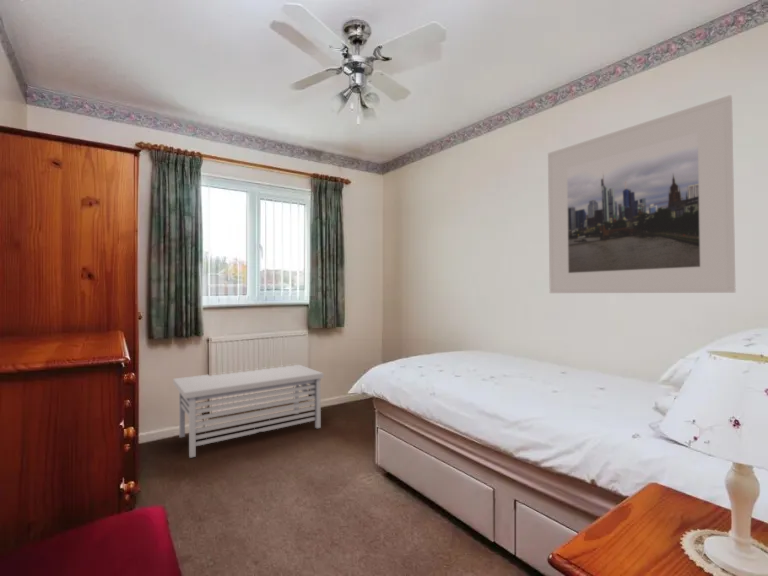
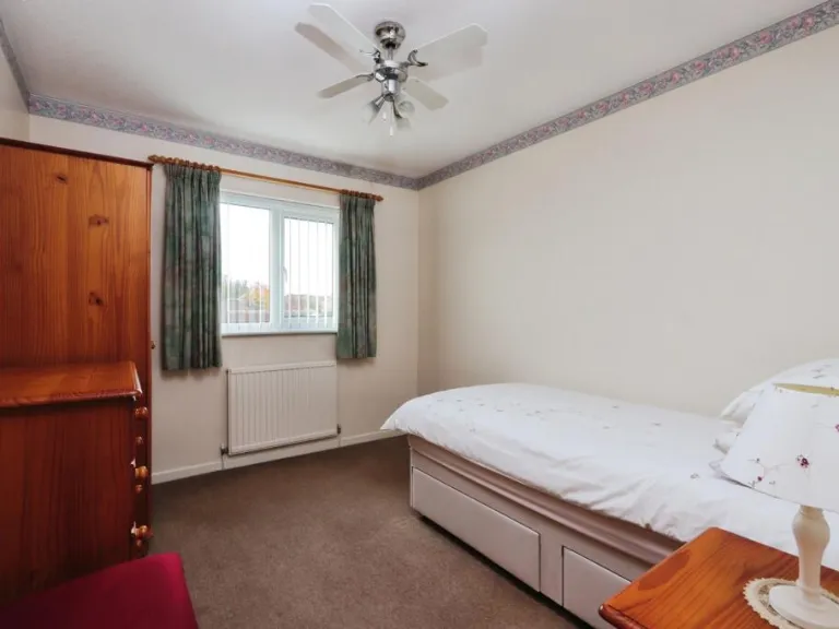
- storage bench (250, 403)
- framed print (625, 210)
